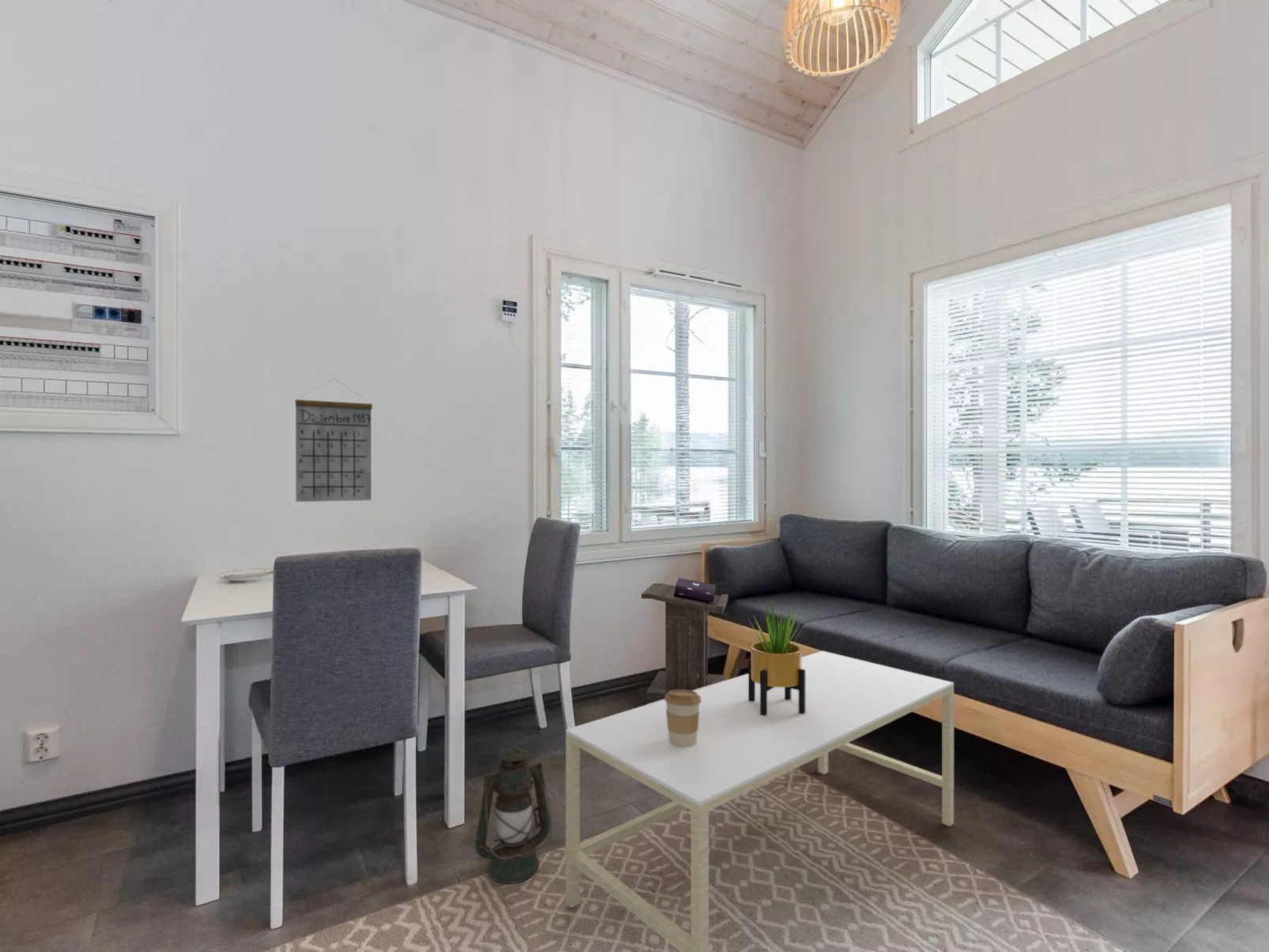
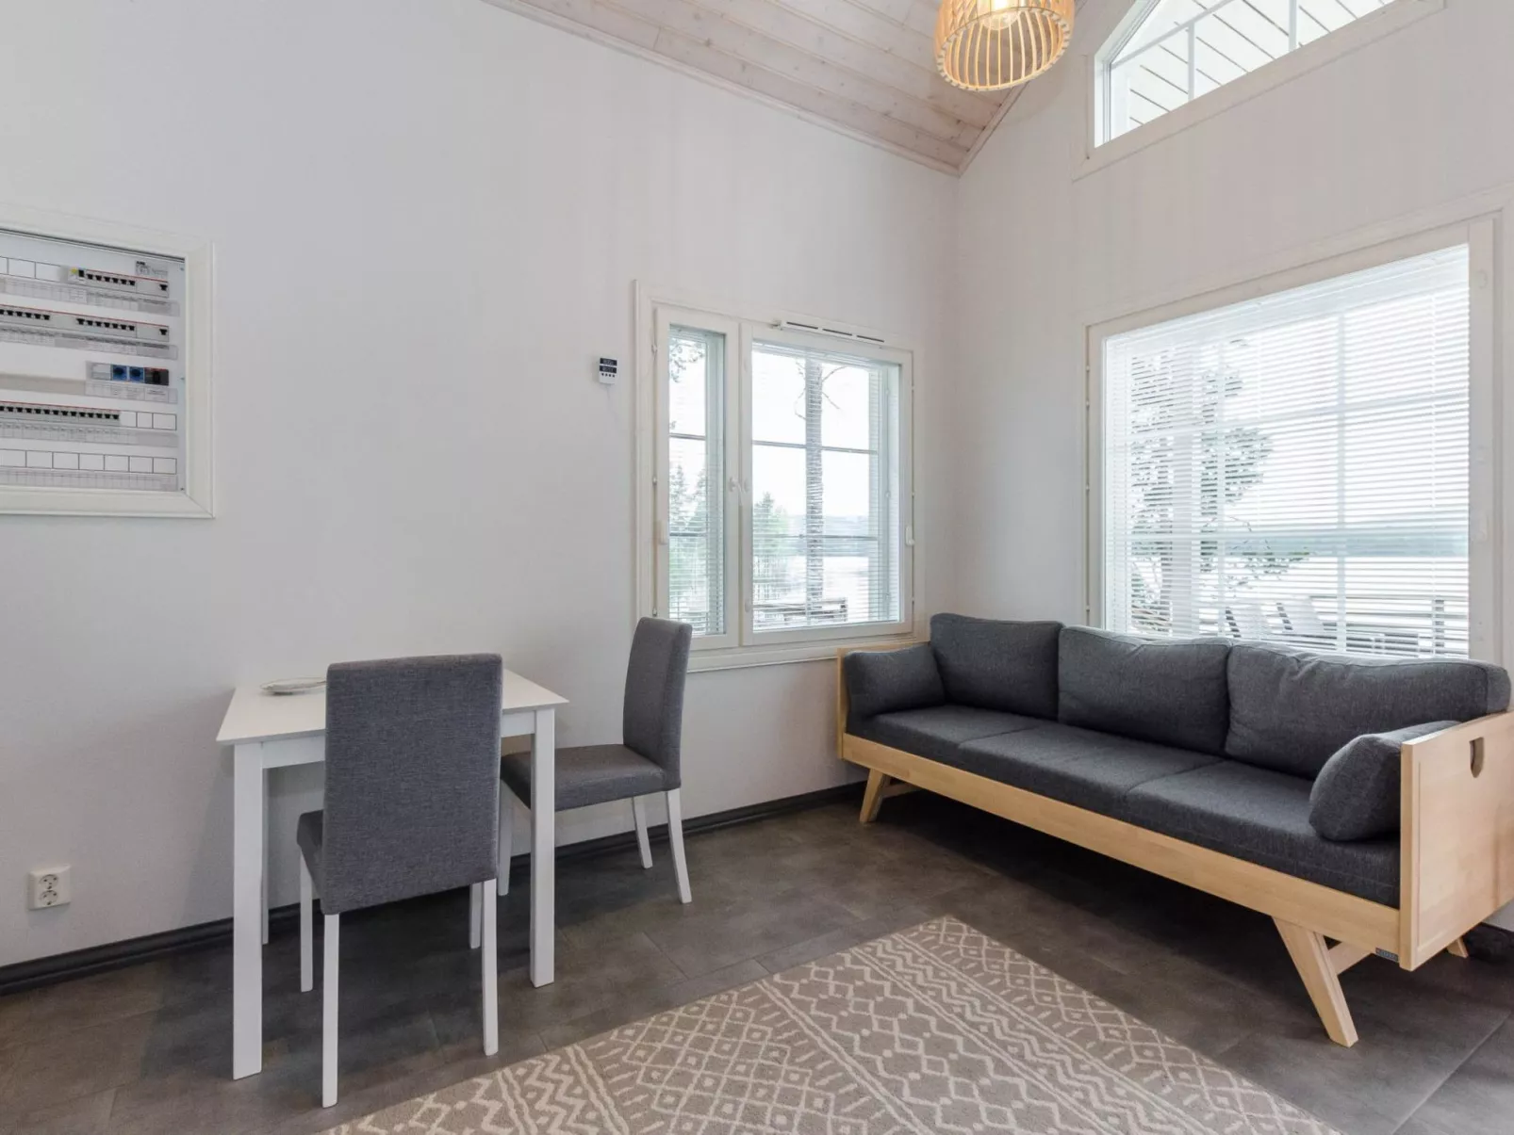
- calendar (334, 439)
- coffee table (778, 777)
- coffee cup (683, 715)
- lectern (686, 639)
- lantern (514, 809)
- potted plant (776, 655)
